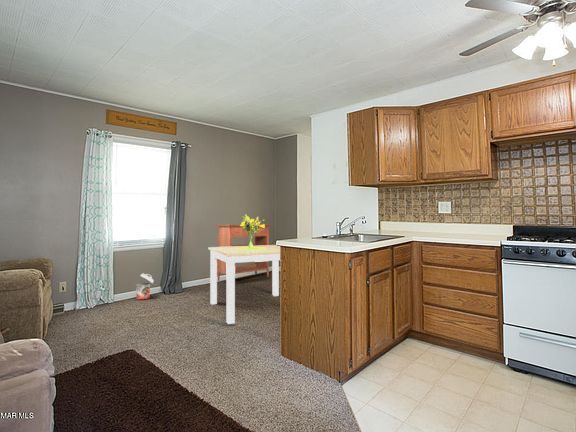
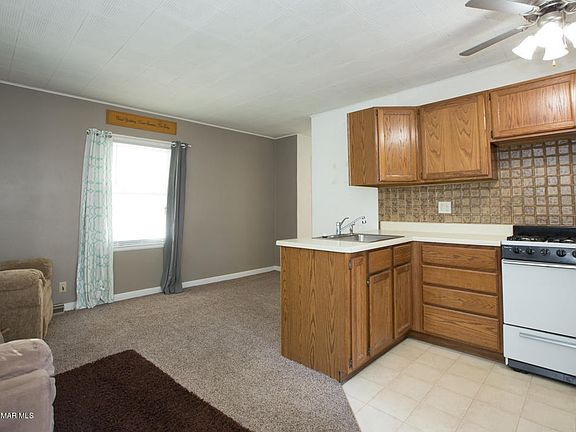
- bouquet (252, 231)
- dining table (272, 278)
- trash can (145, 285)
- console table (244, 245)
